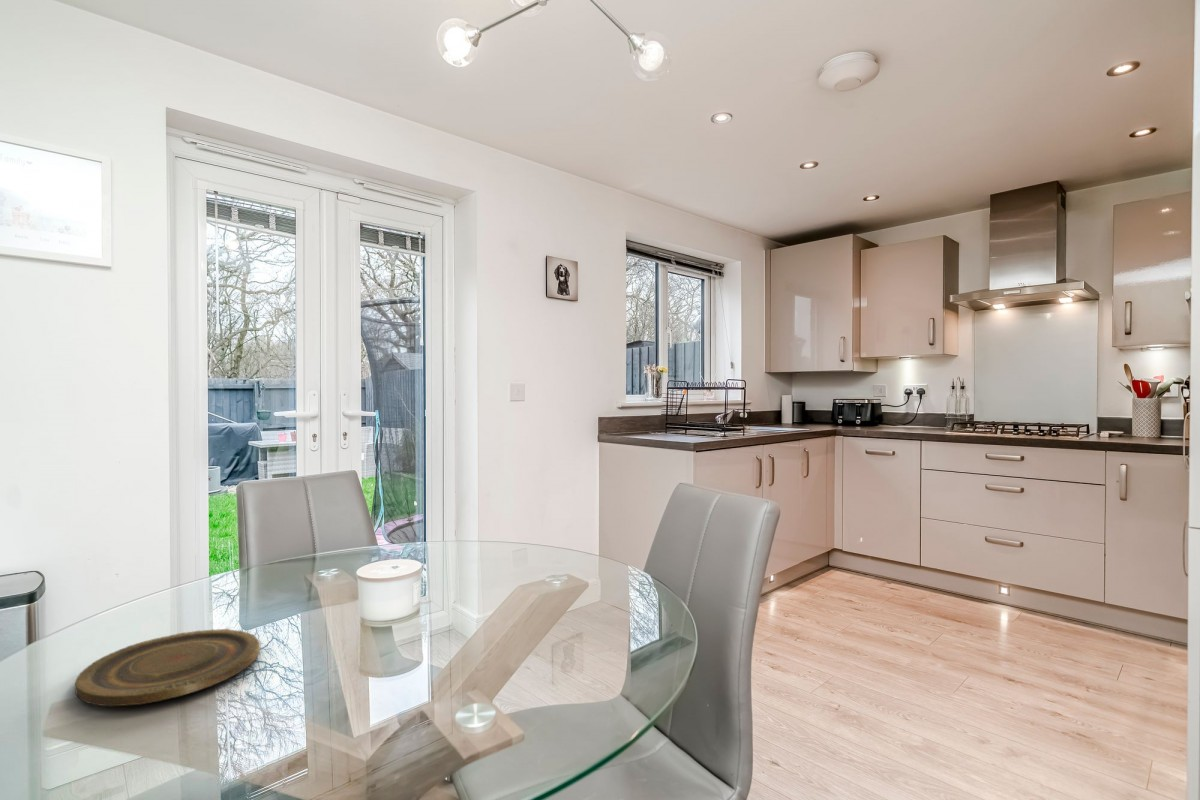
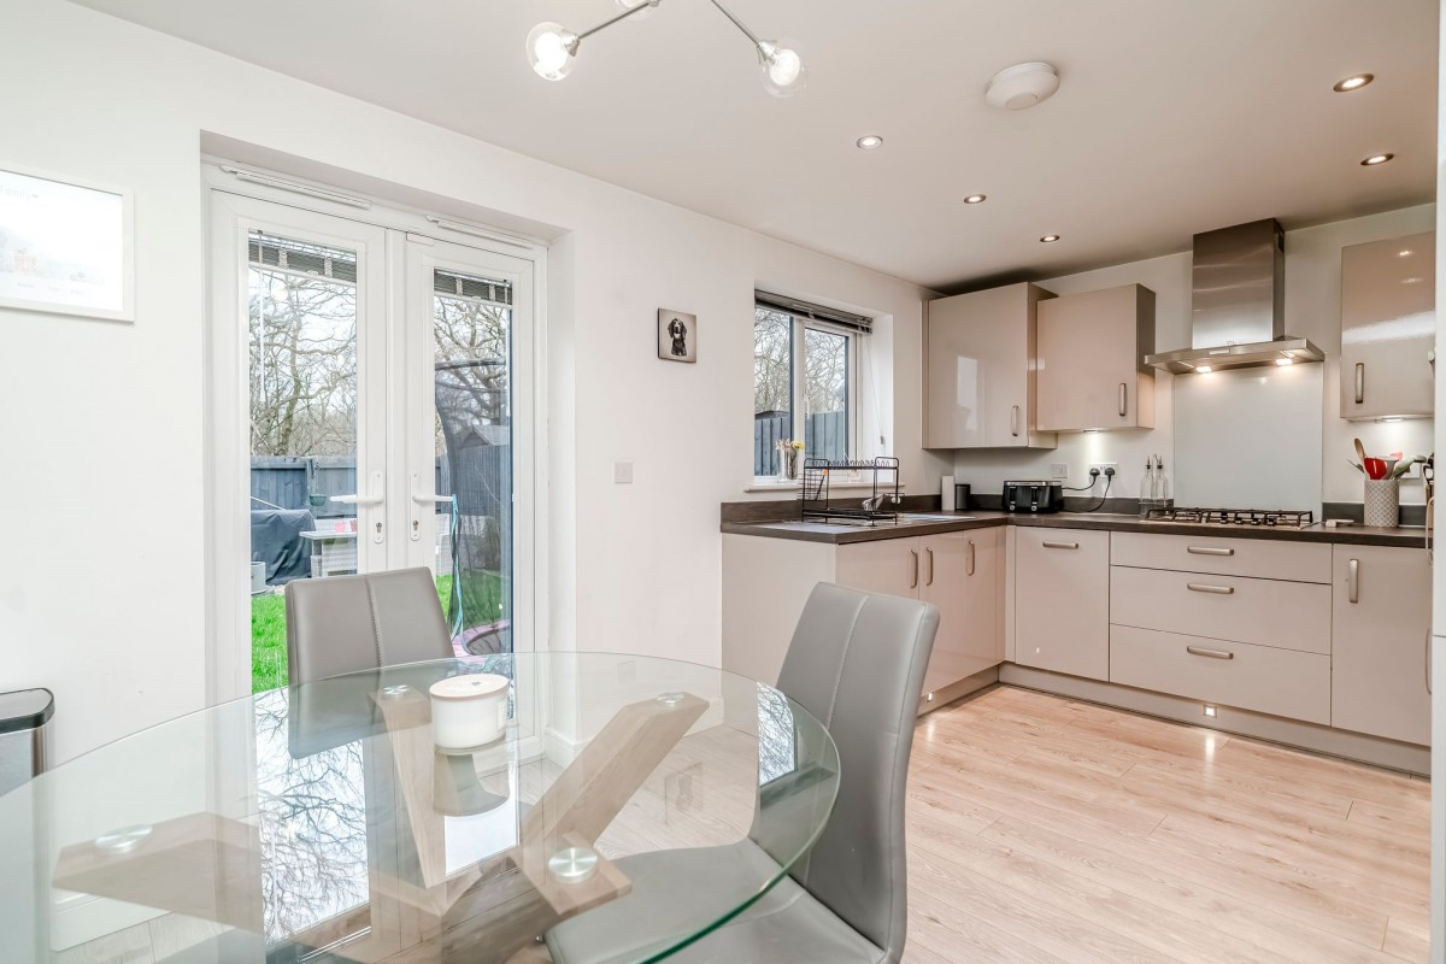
- plate (174, 662)
